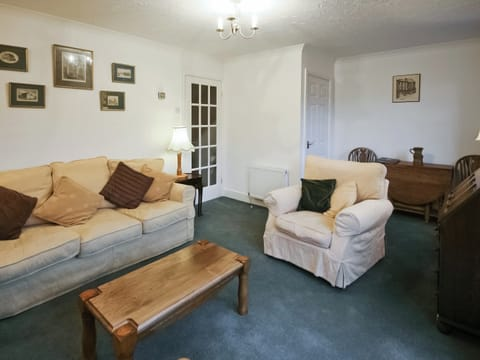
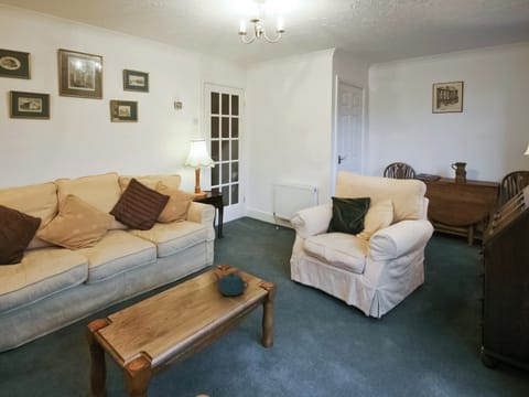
+ teapot (230, 282)
